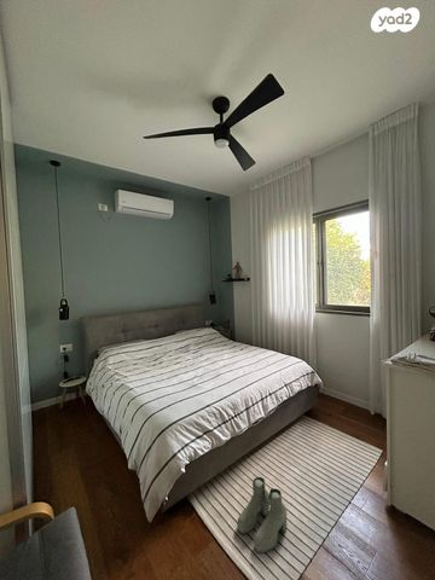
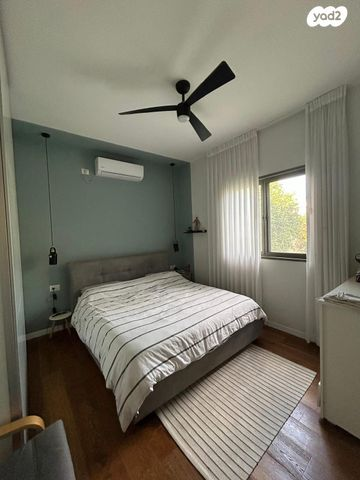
- boots (261, 509)
